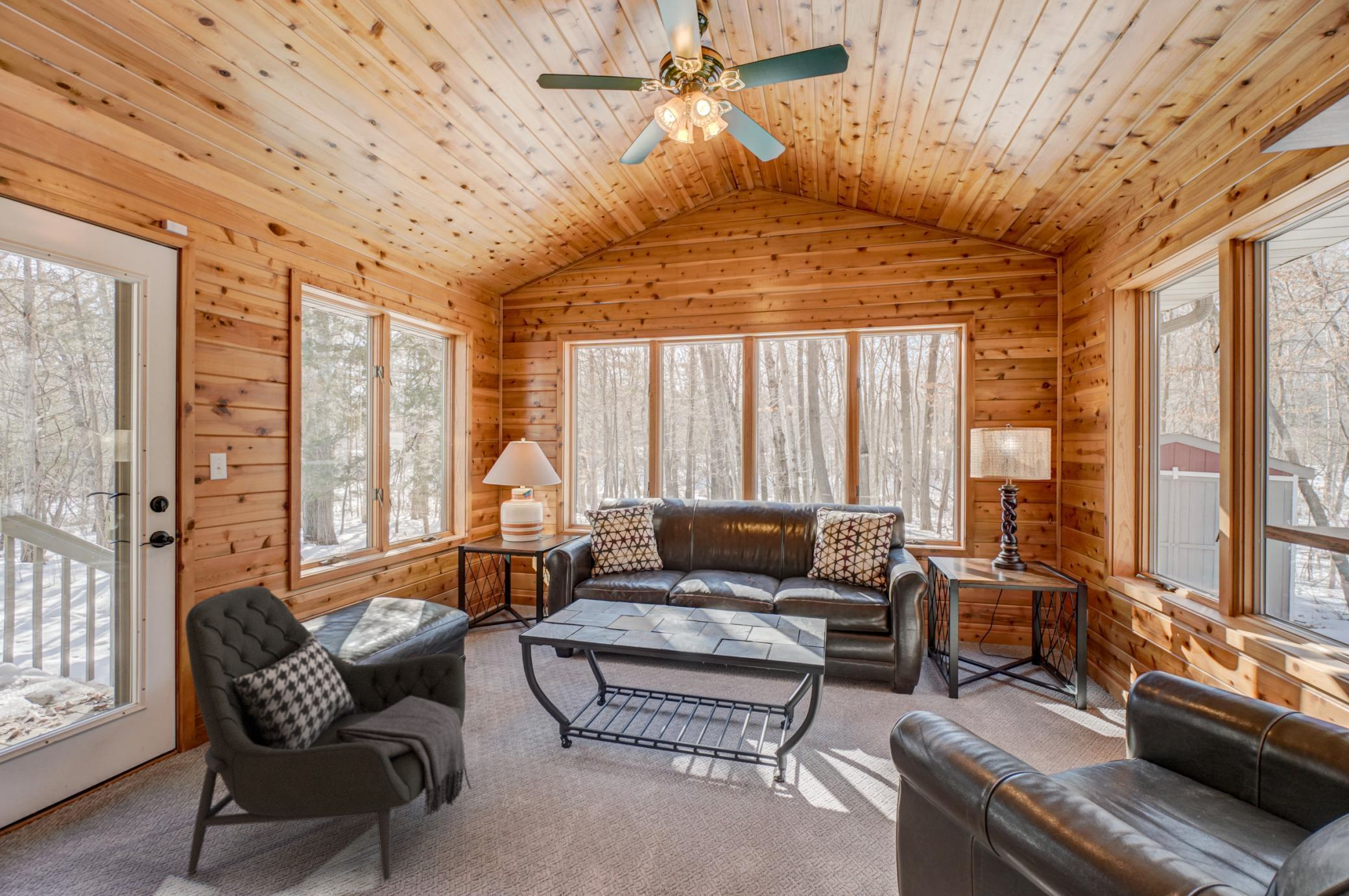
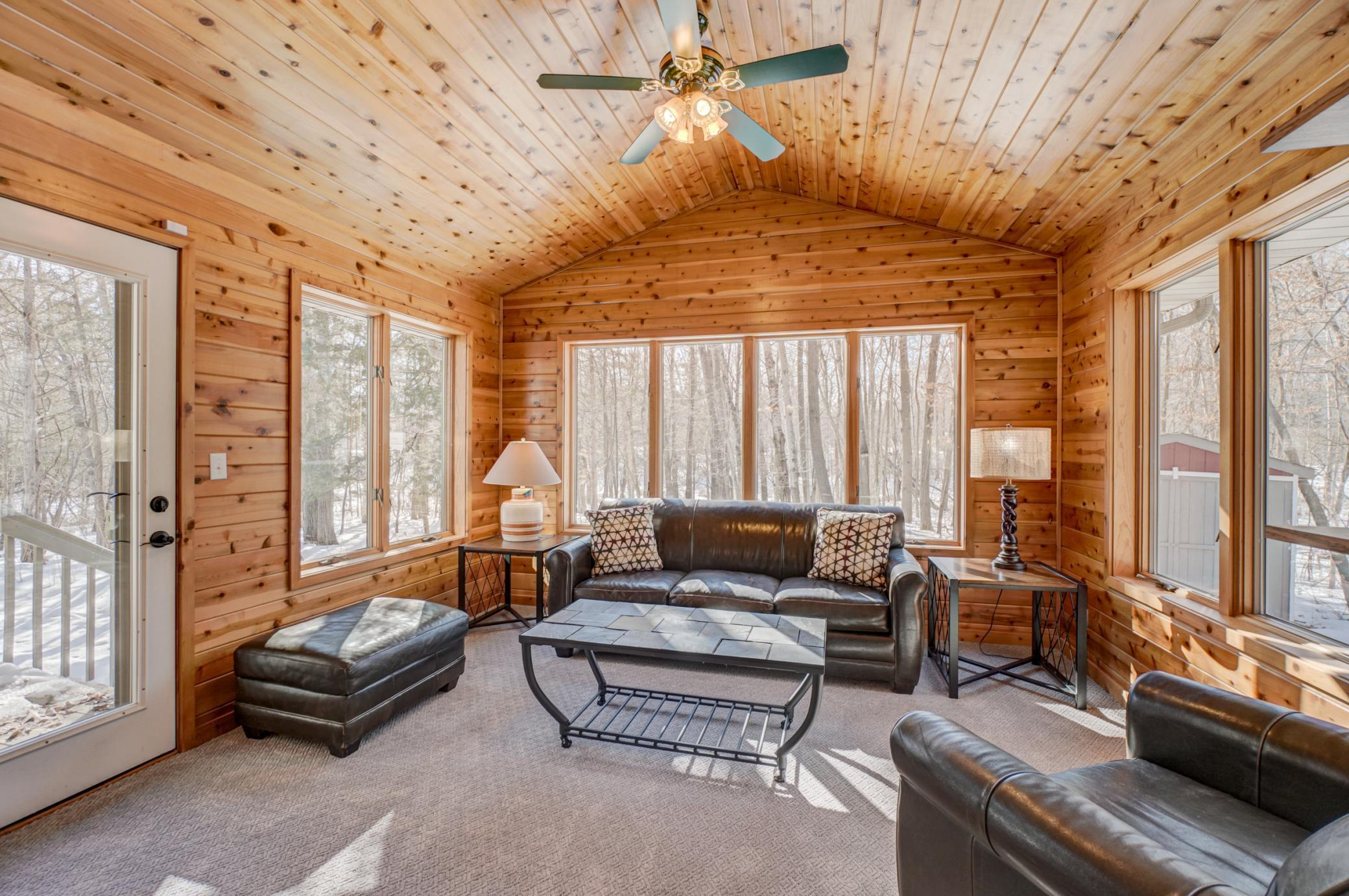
- armchair (343, 707)
